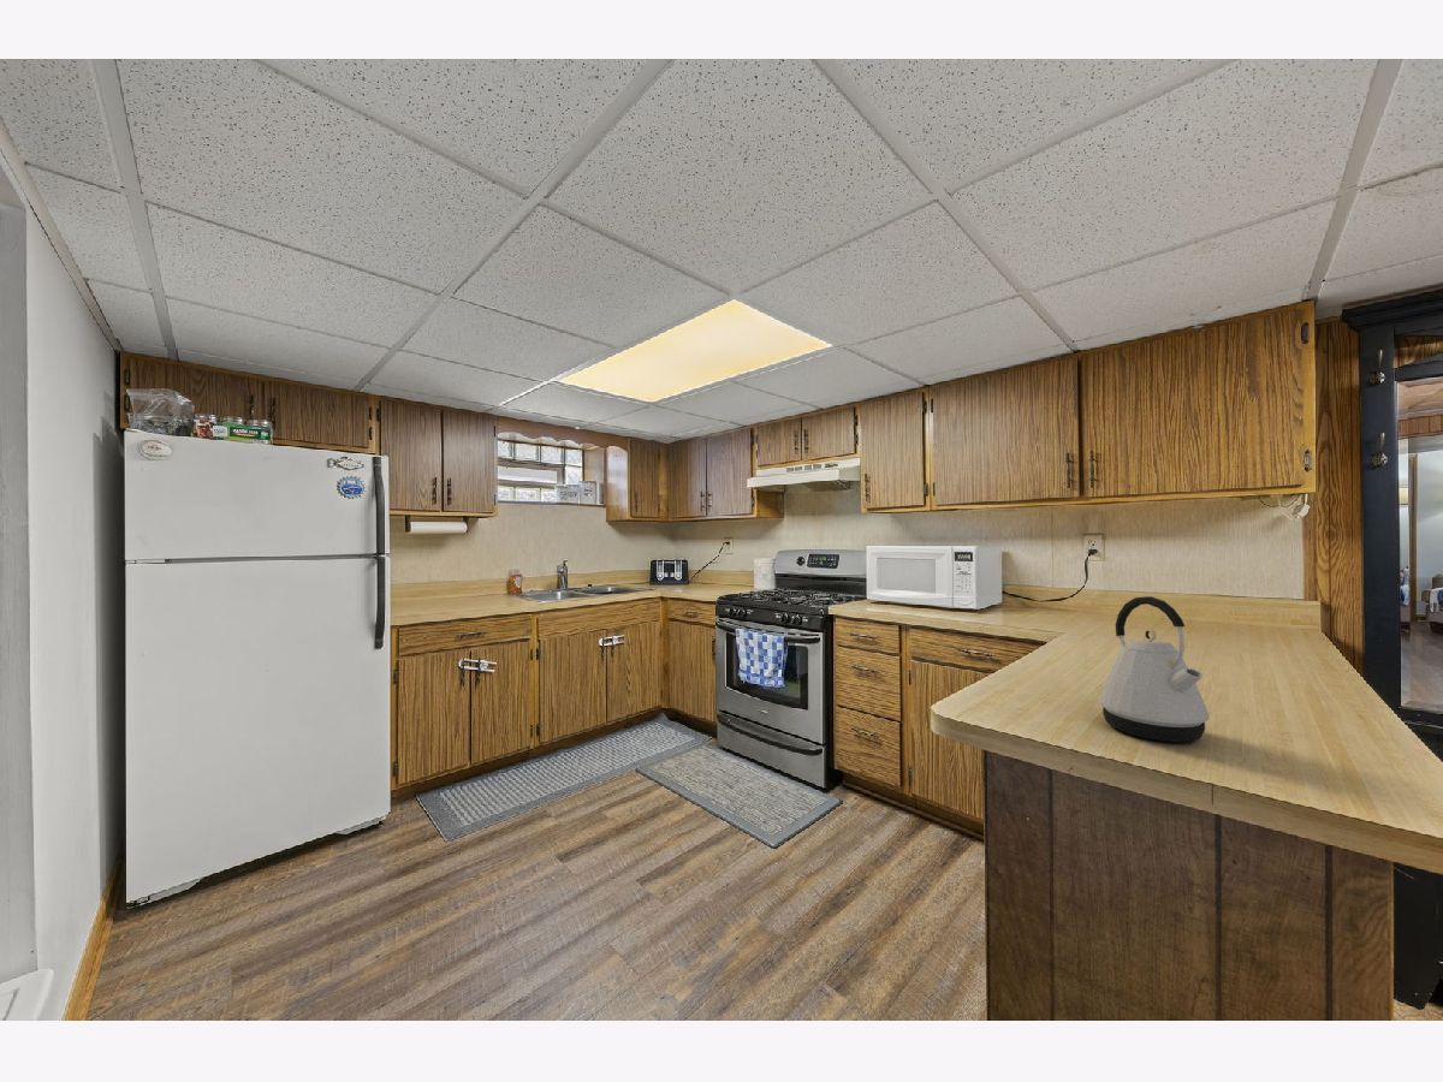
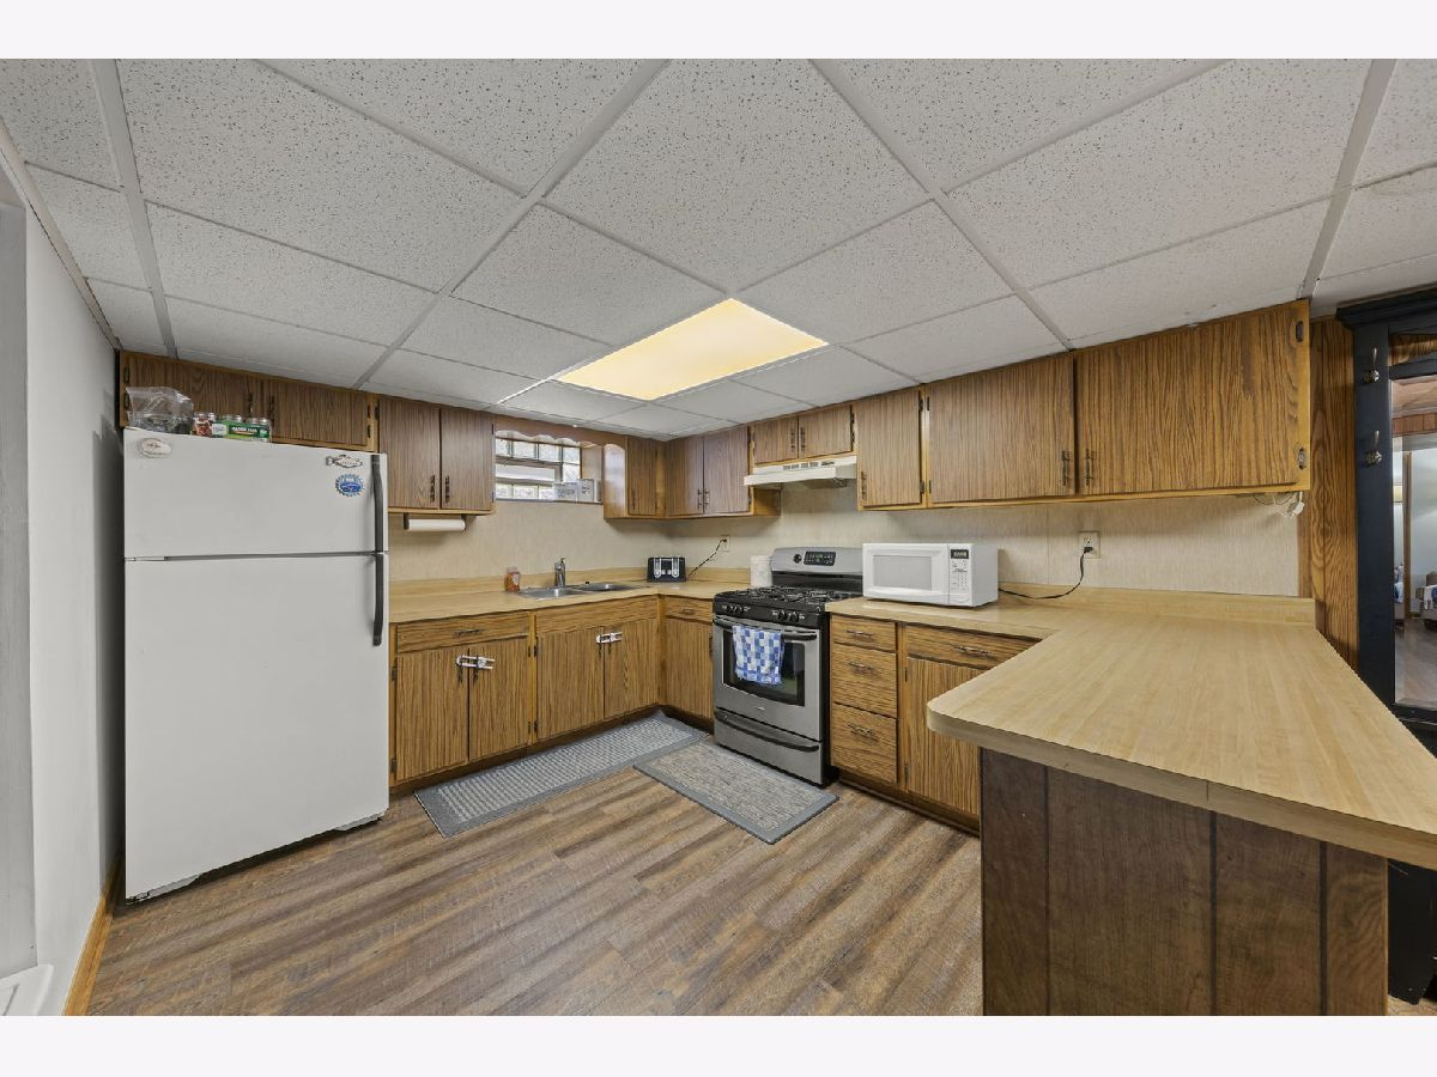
- kettle (1152, 664)
